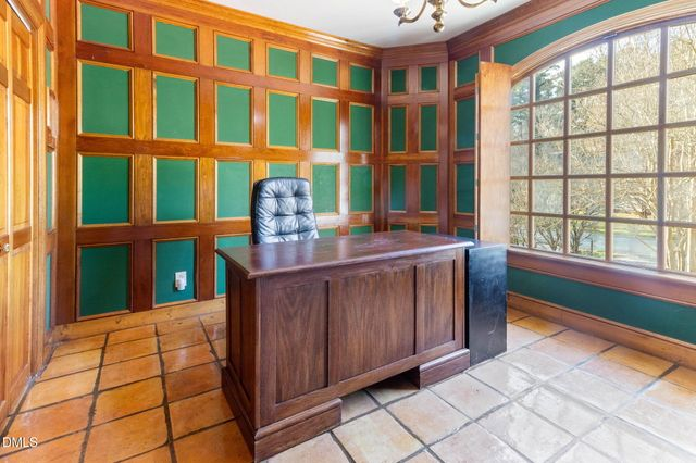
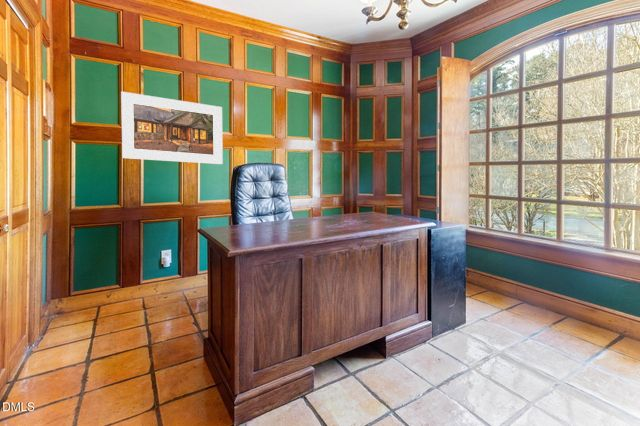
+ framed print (175, 130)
